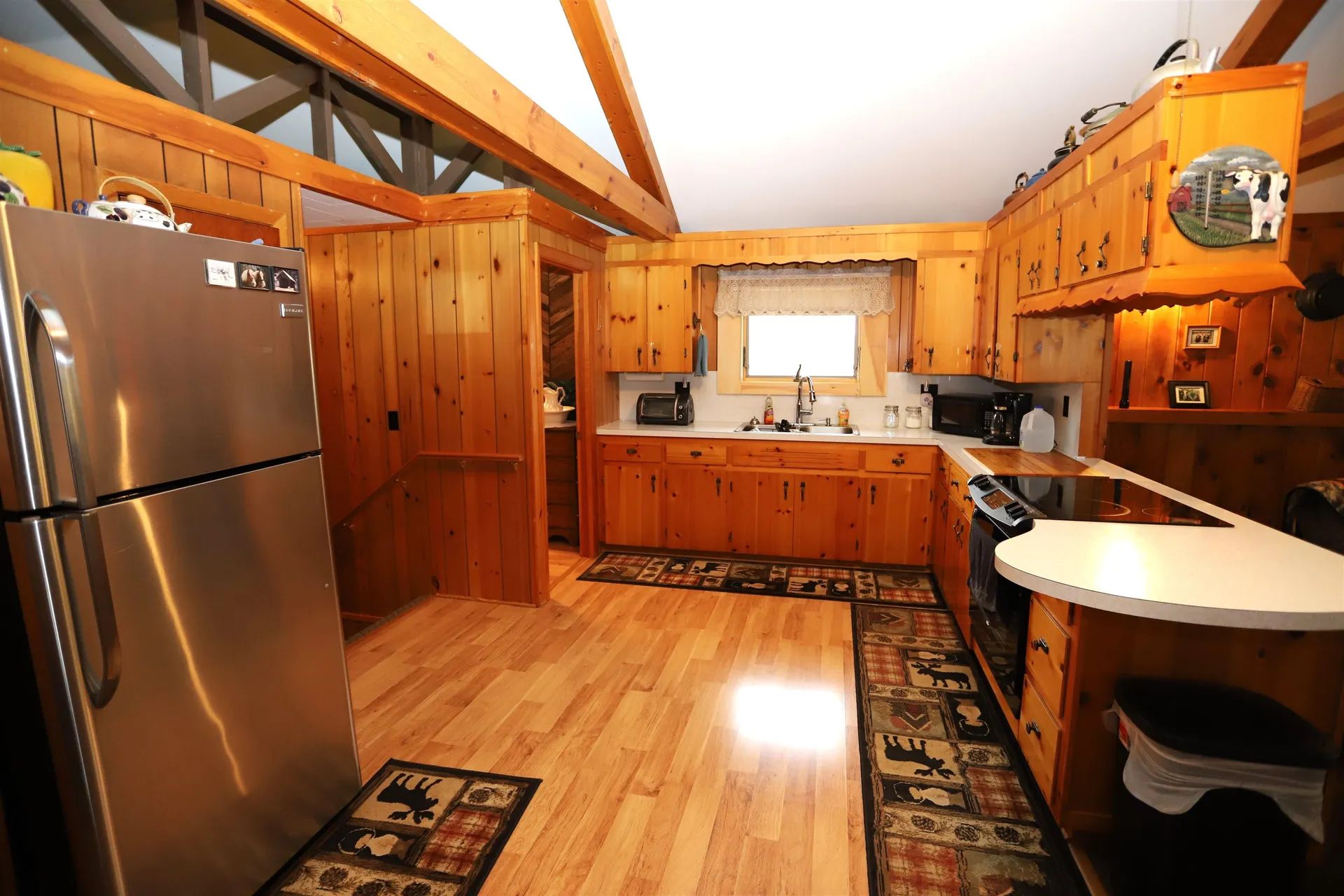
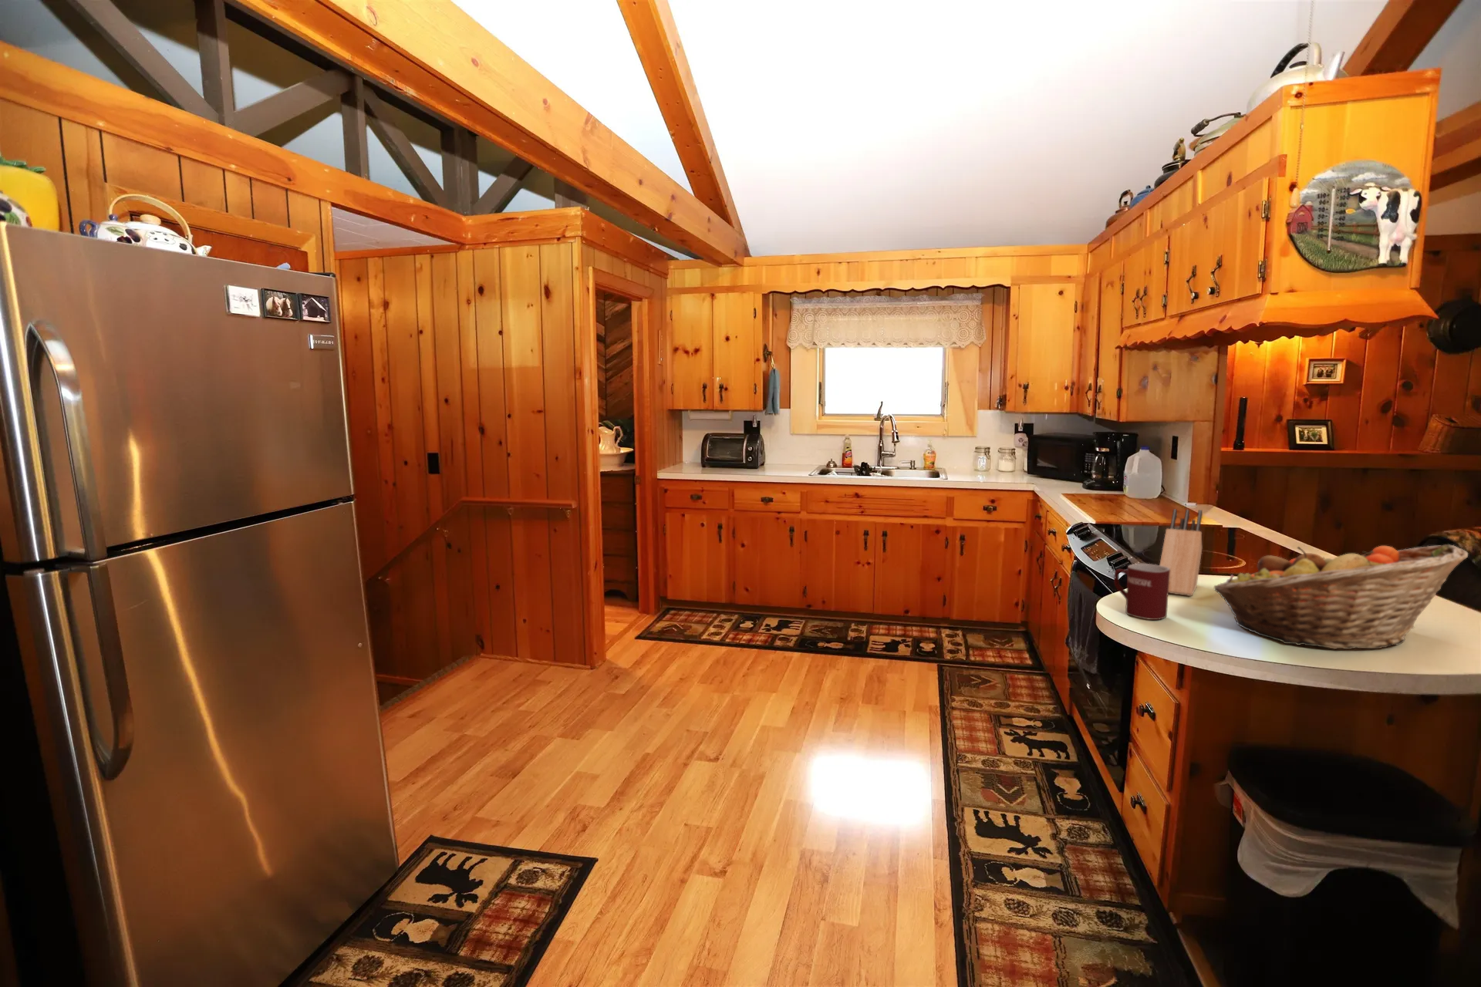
+ mug (1139, 589)
+ fruit basket (1332, 585)
+ knife block (1181, 549)
